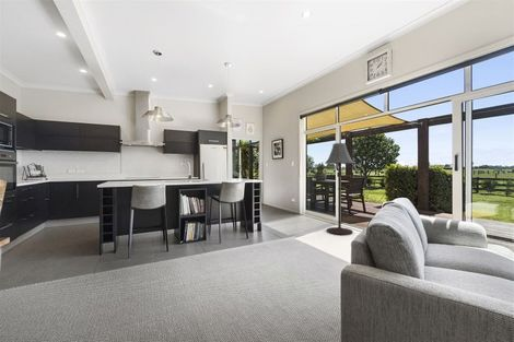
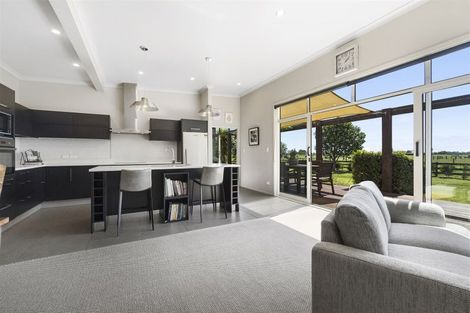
- floor lamp (339, 187)
